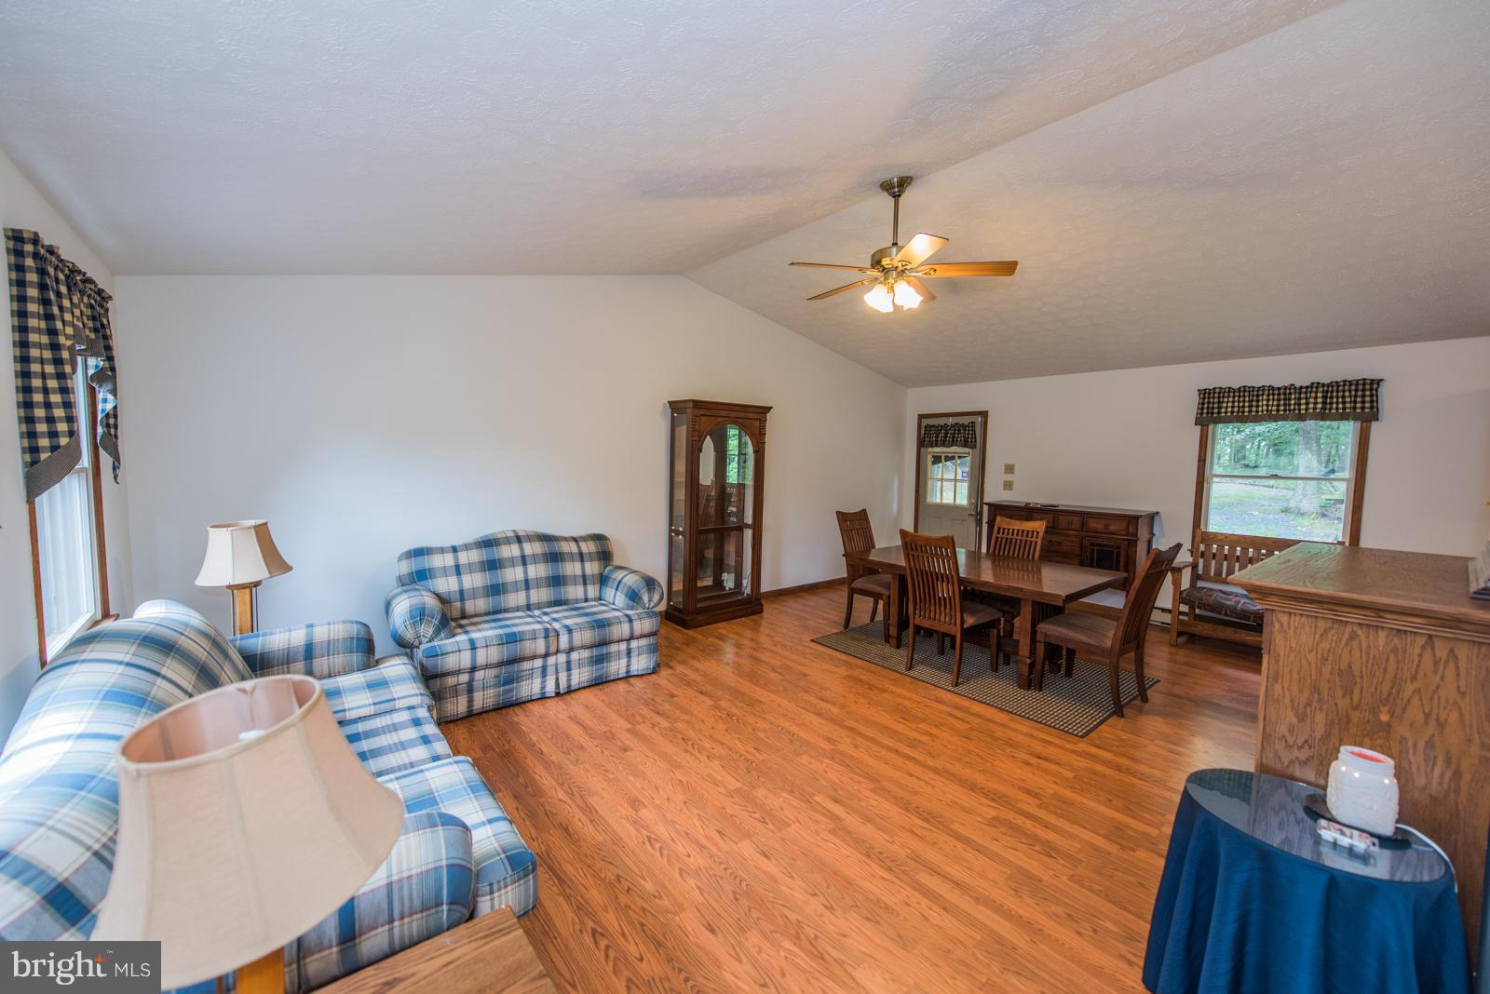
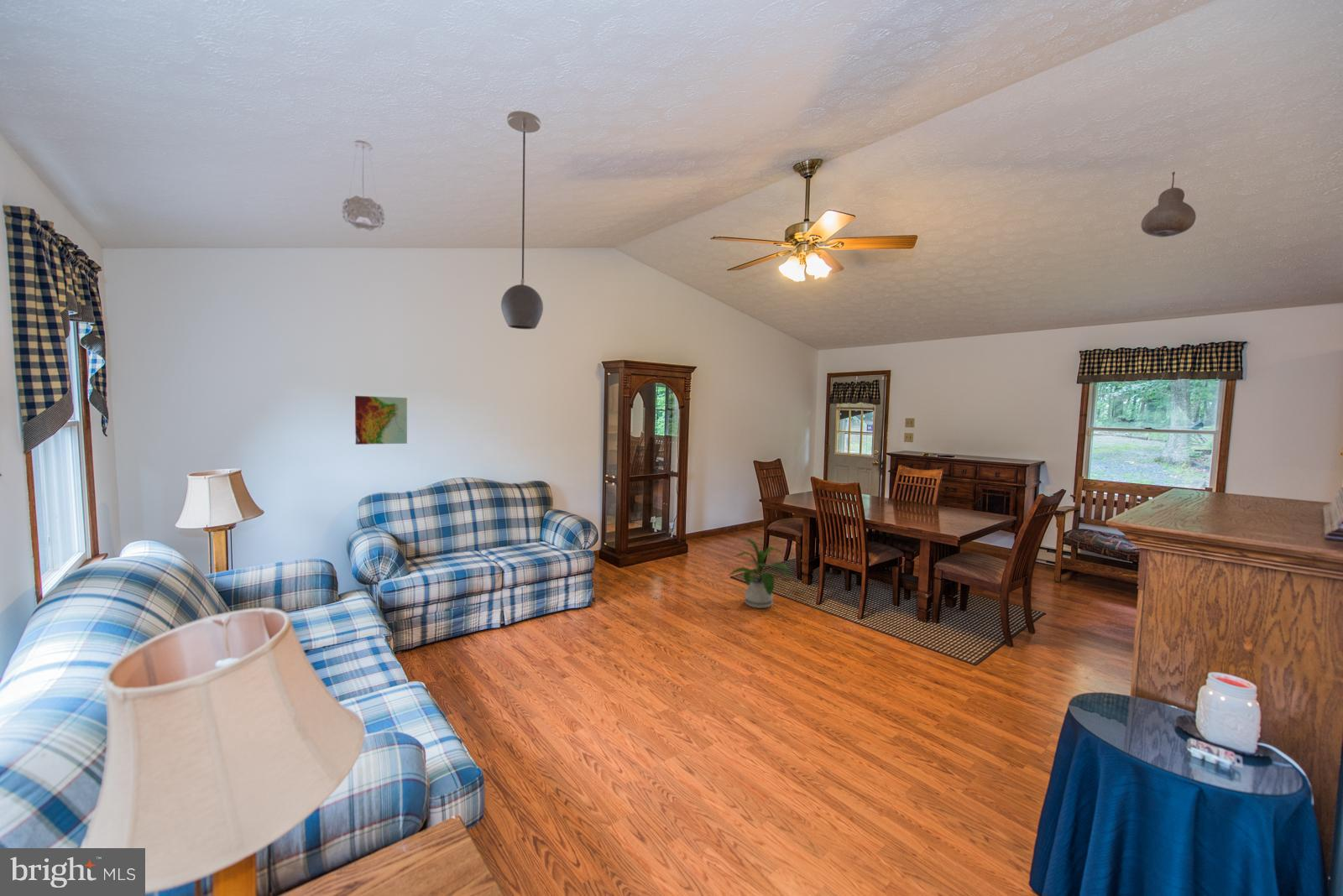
+ topographical map (382, 420)
+ pendant light (1168, 203)
+ pendant light (363, 185)
+ light fixture (523, 224)
+ house plant (760, 574)
